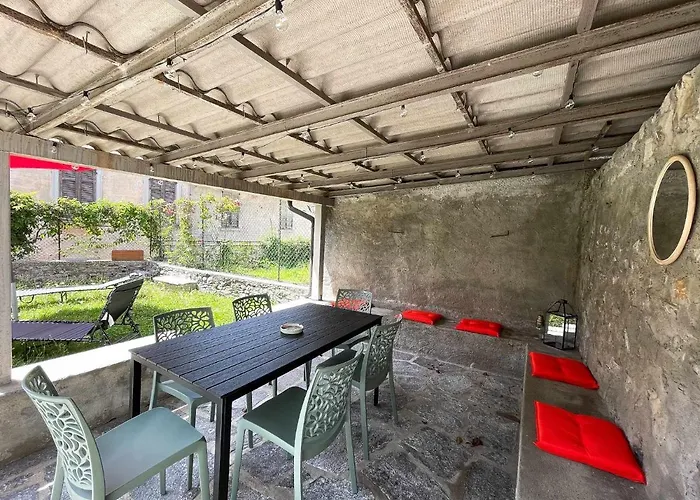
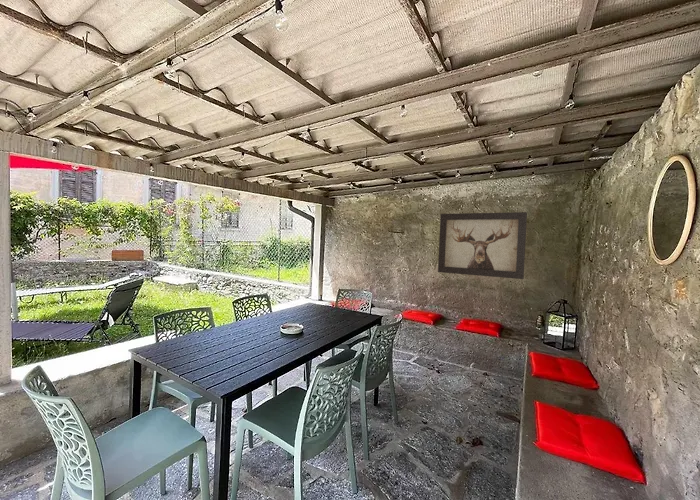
+ wall art (479, 244)
